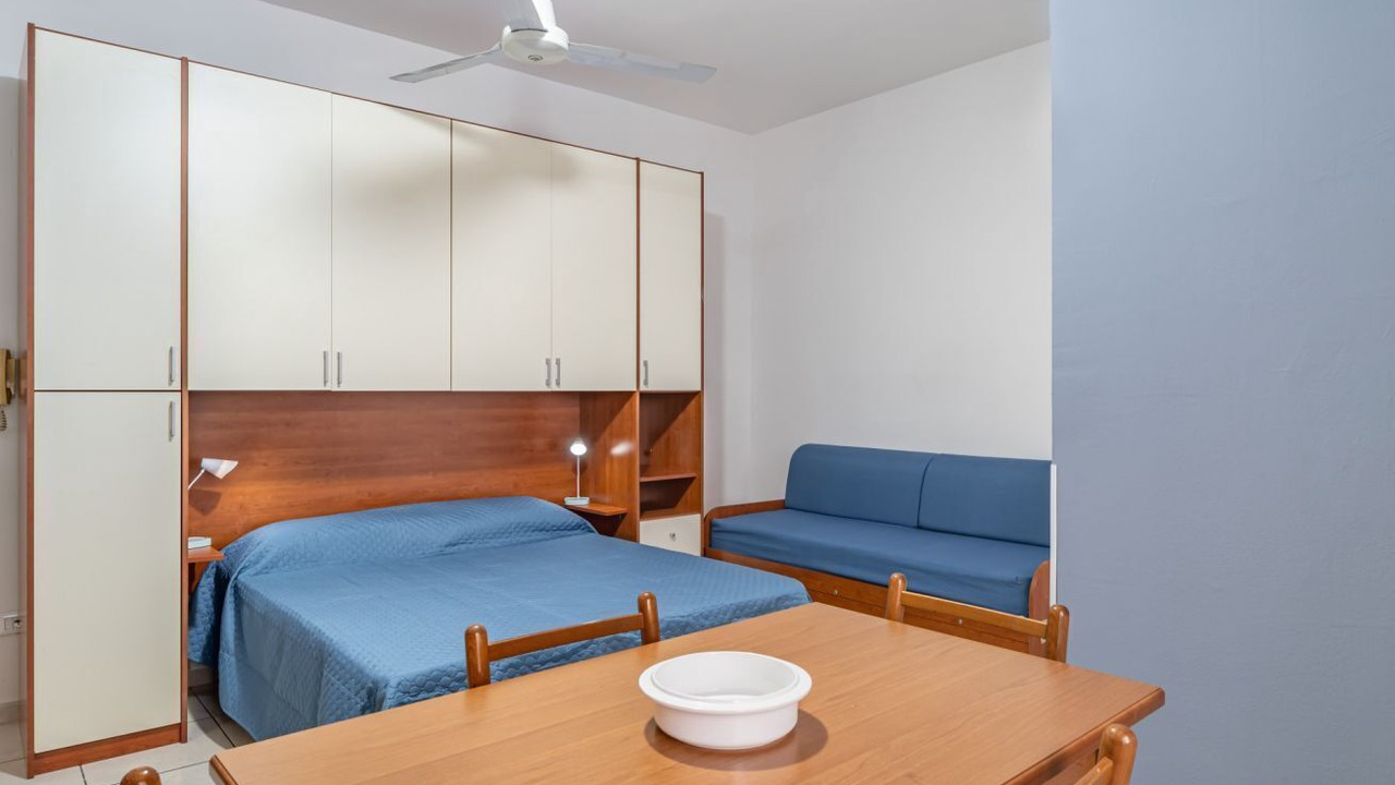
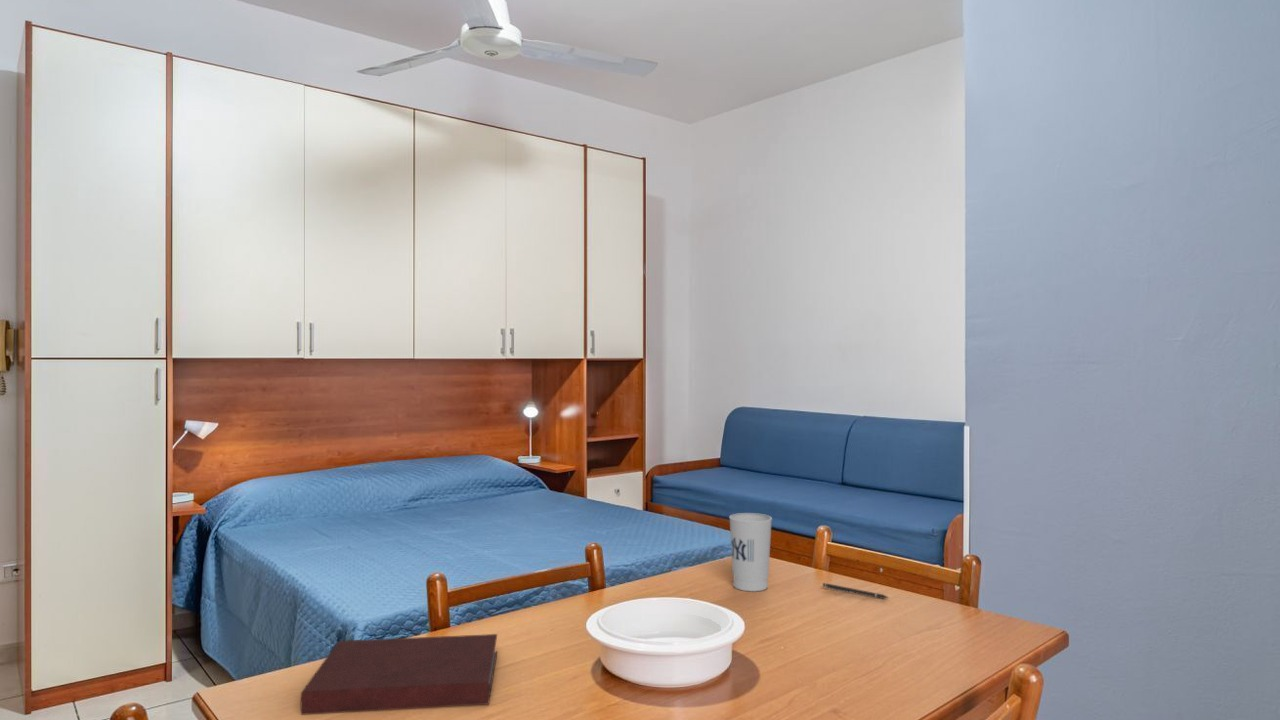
+ notebook (408, 670)
+ cup (750, 551)
+ pen (855, 590)
